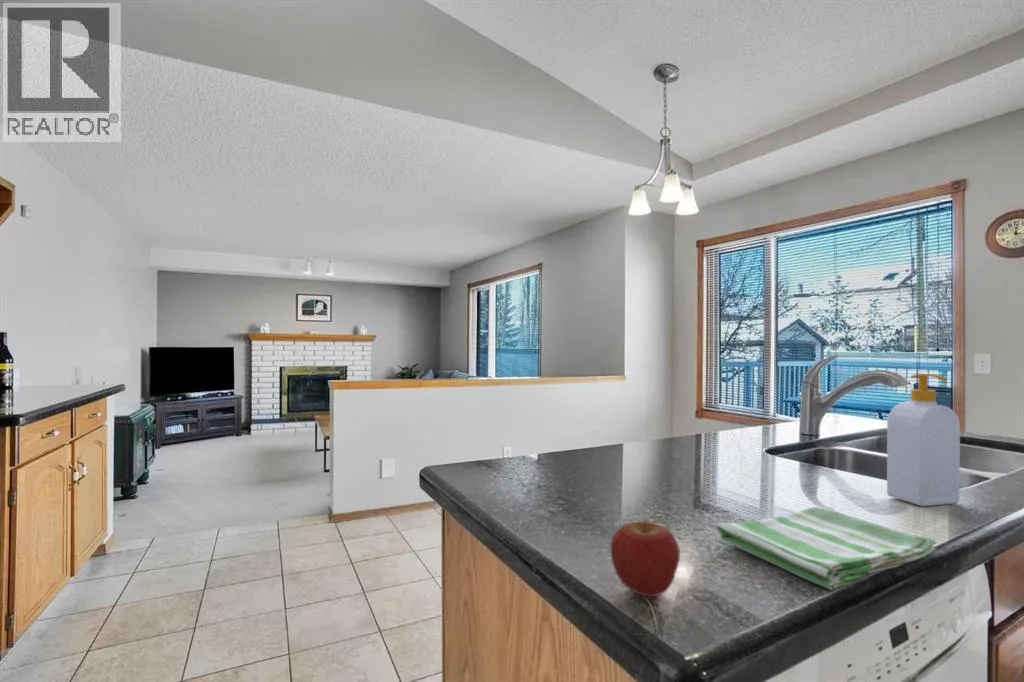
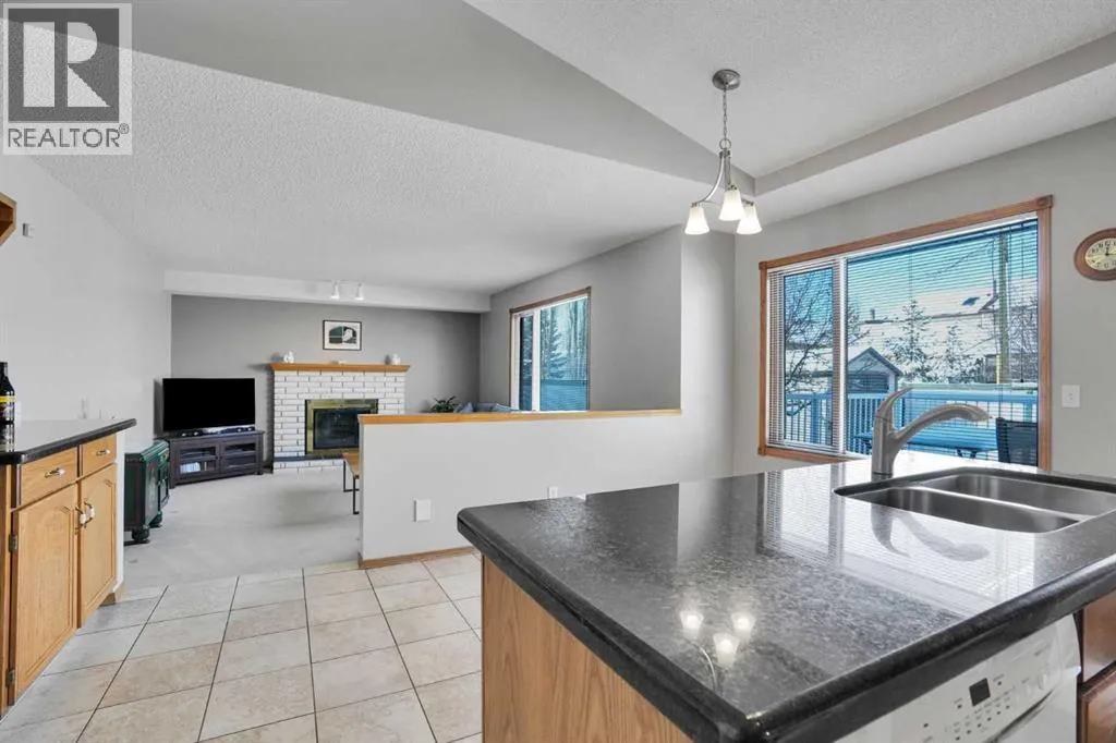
- apple (644, 555)
- dish towel (820, 538)
- soap bottle (924, 437)
